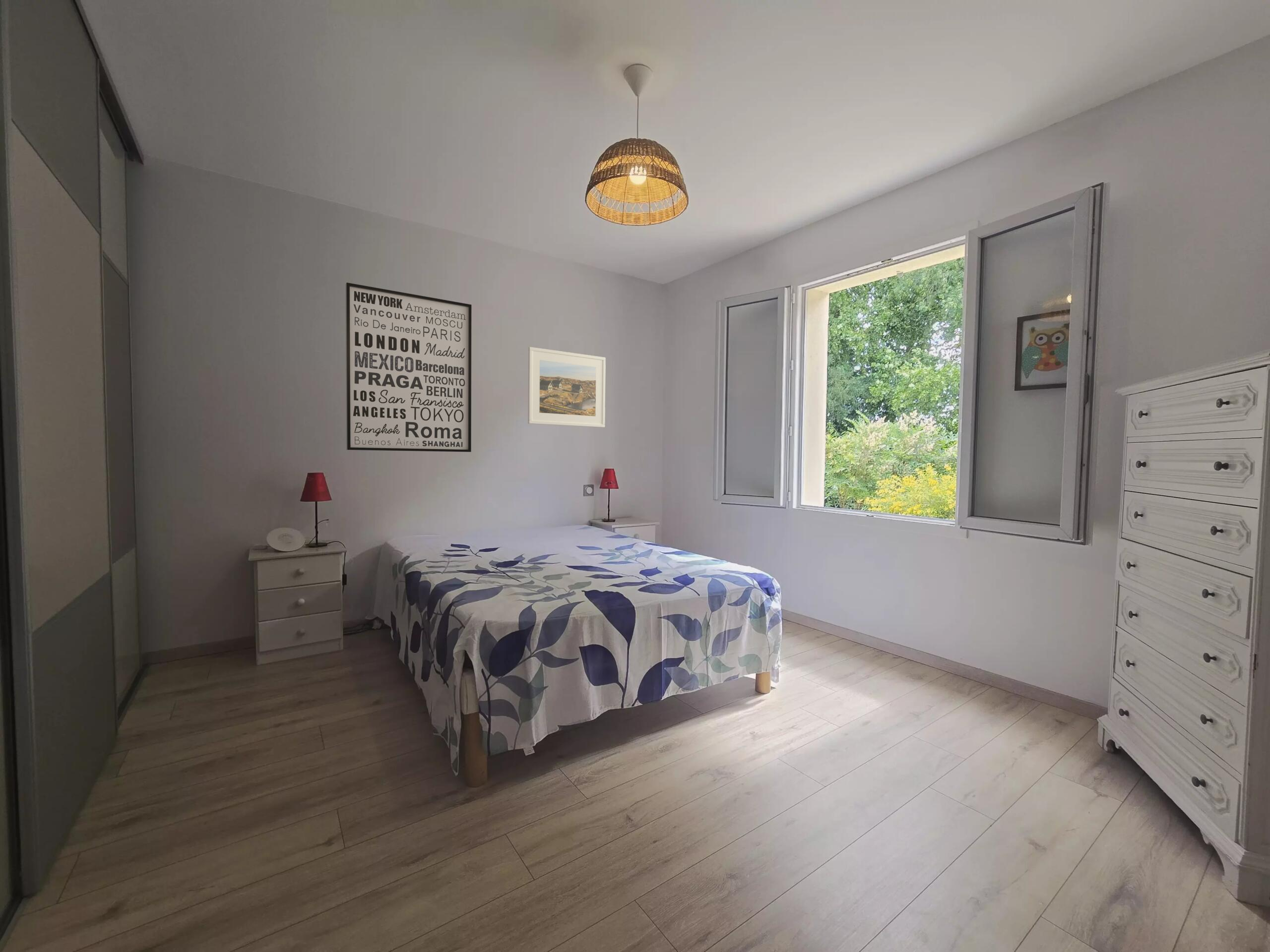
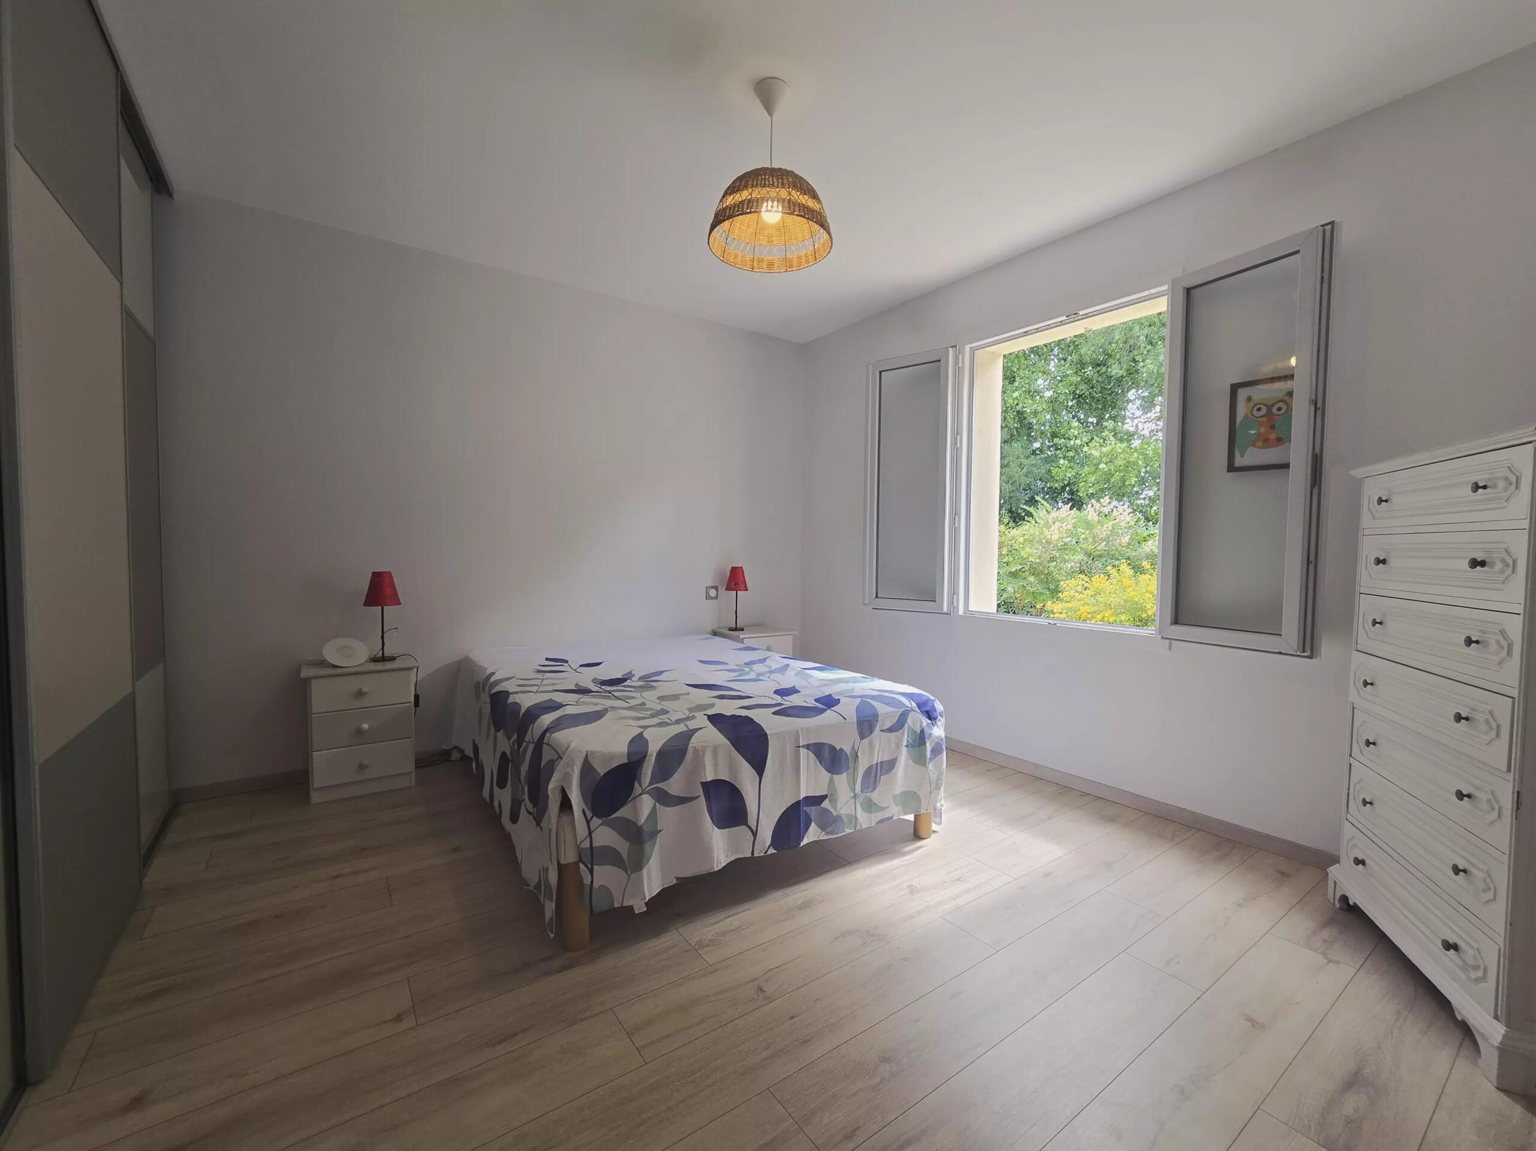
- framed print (568, 389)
- wall art (412, 373)
